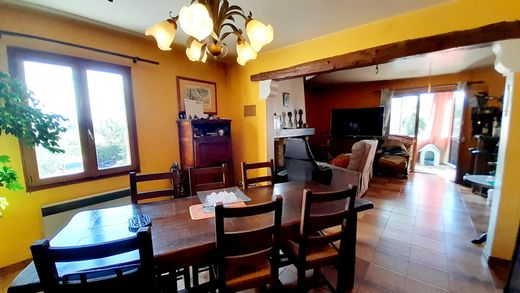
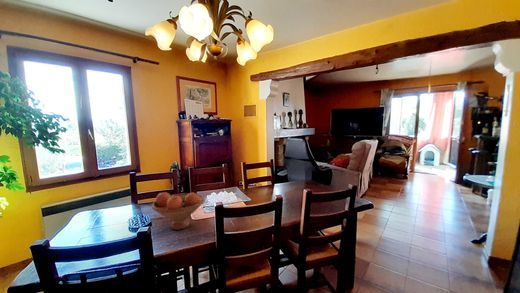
+ fruit bowl (179, 208)
